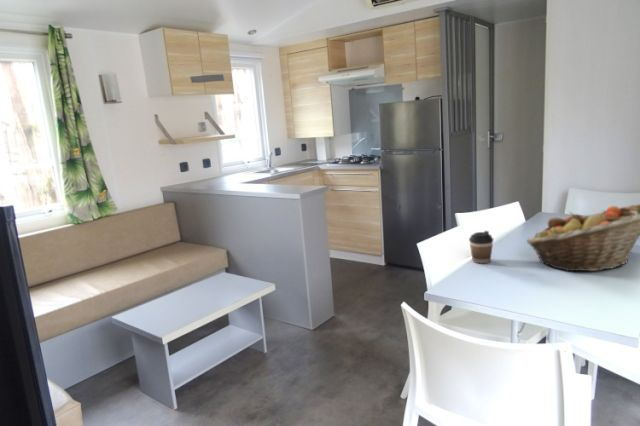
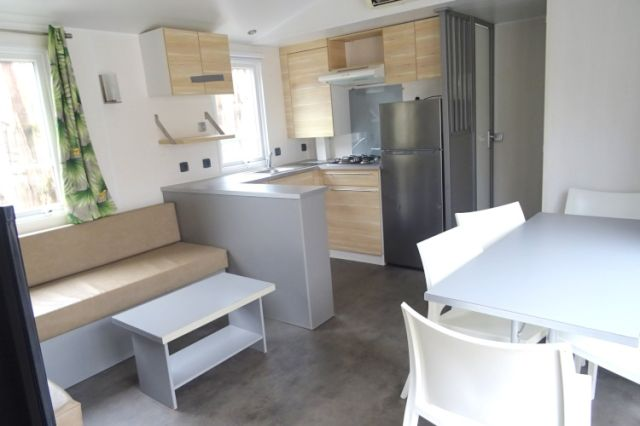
- coffee cup (481, 246)
- fruit basket (589, 233)
